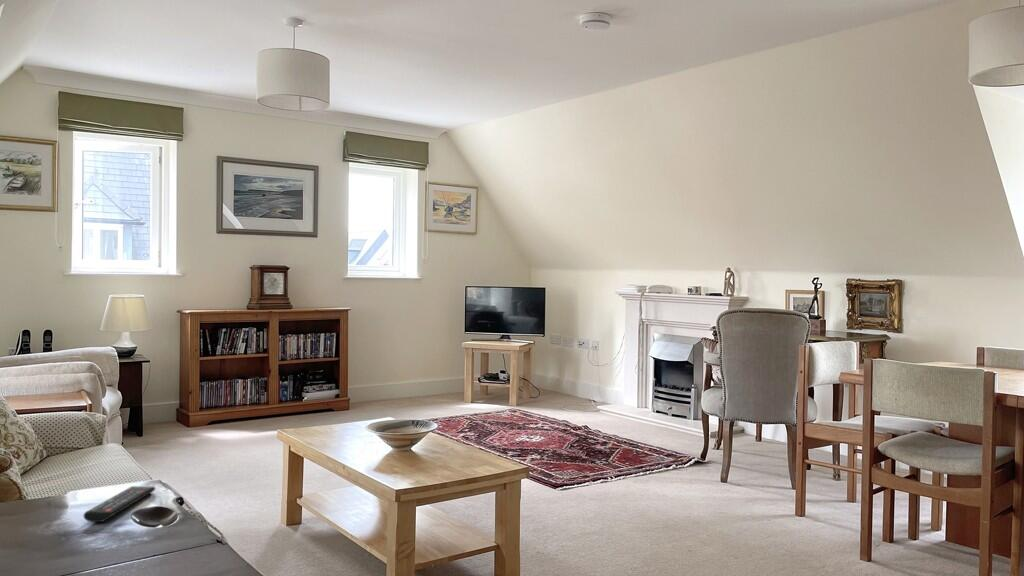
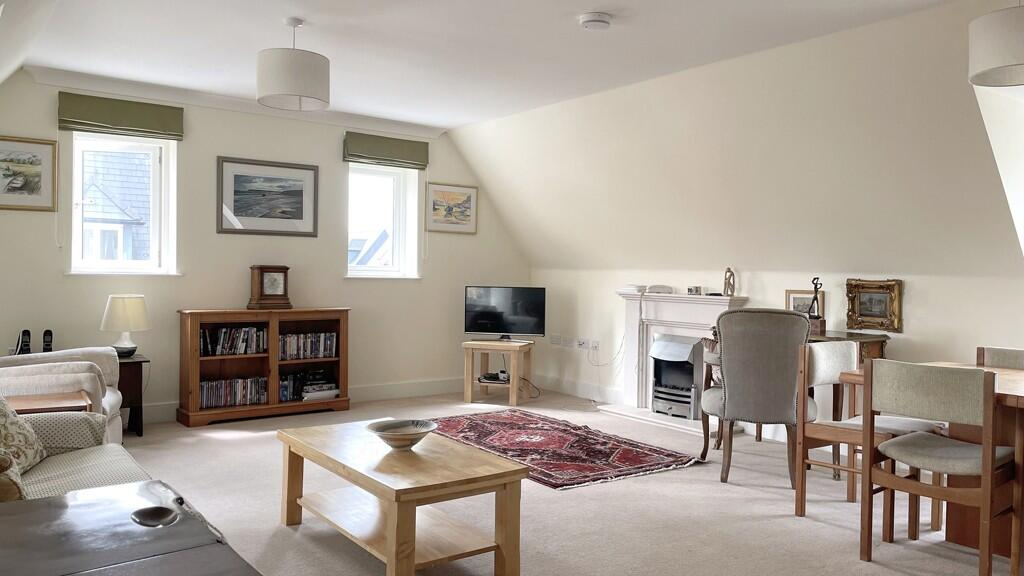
- remote control (121, 502)
